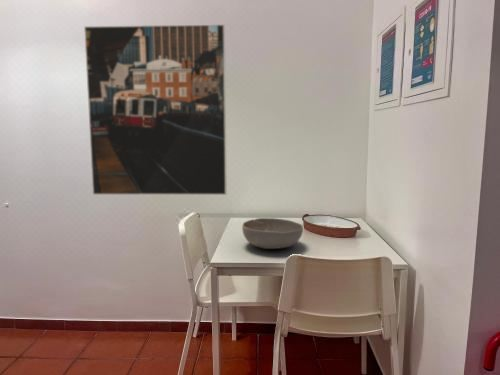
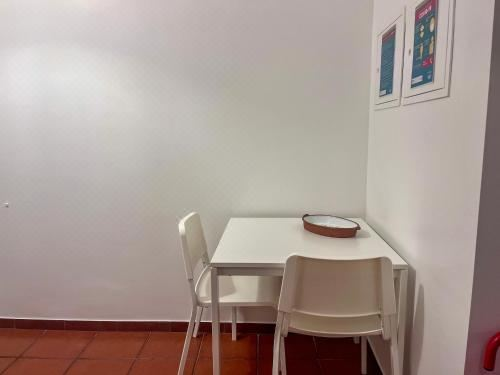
- bowl (272, 235)
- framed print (157, 112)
